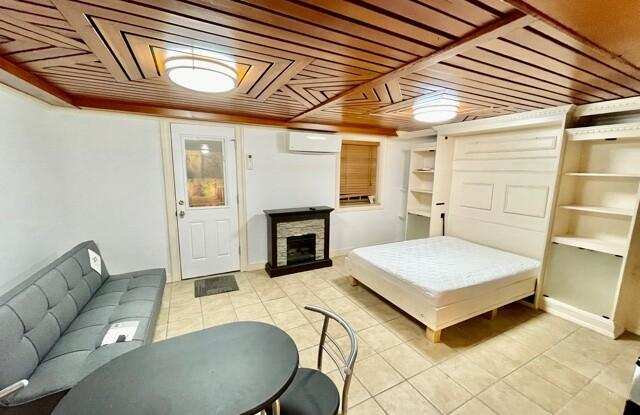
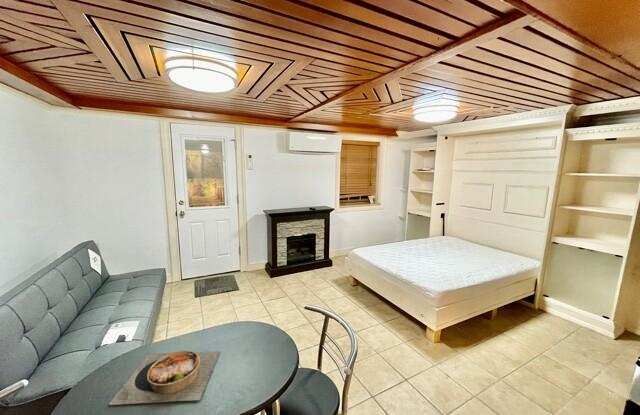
+ bowl (170, 368)
